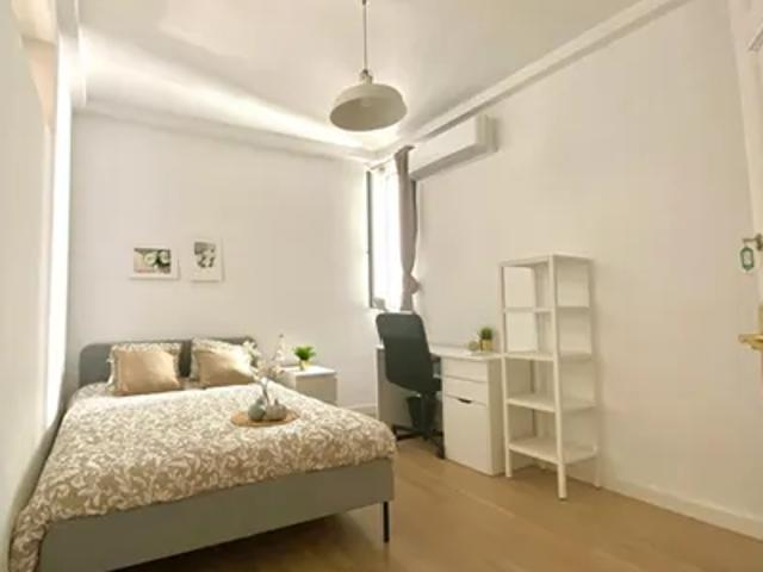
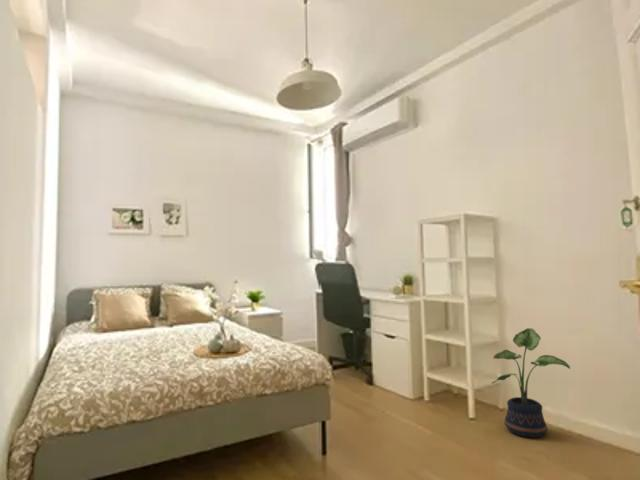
+ potted plant (527, 383)
